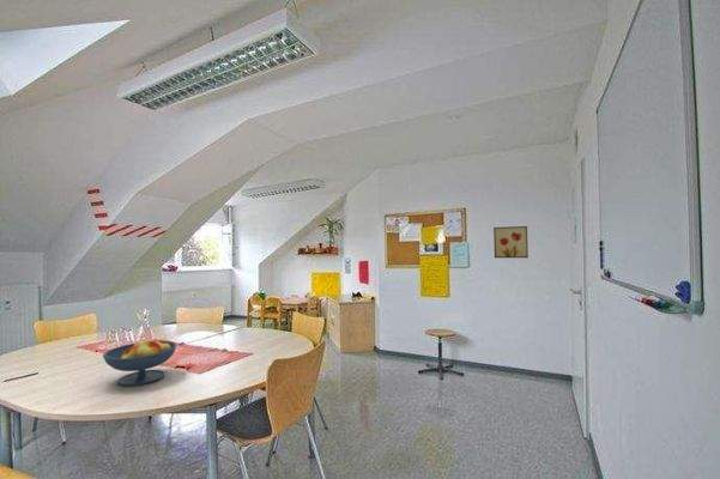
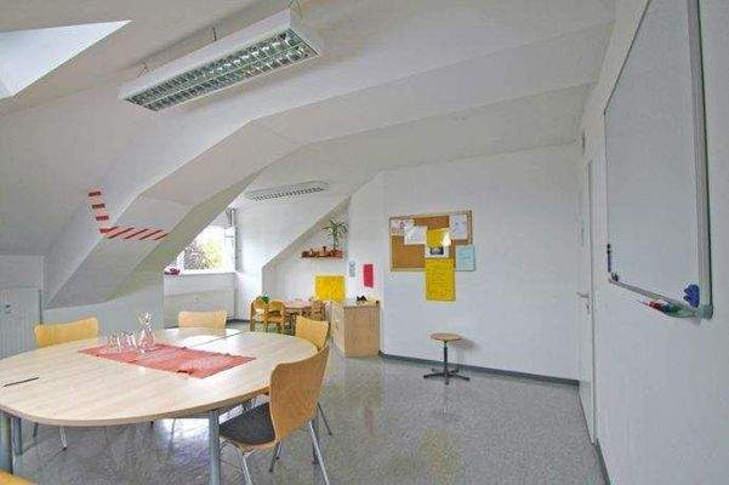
- fruit bowl (141, 358)
- wall art (510, 242)
